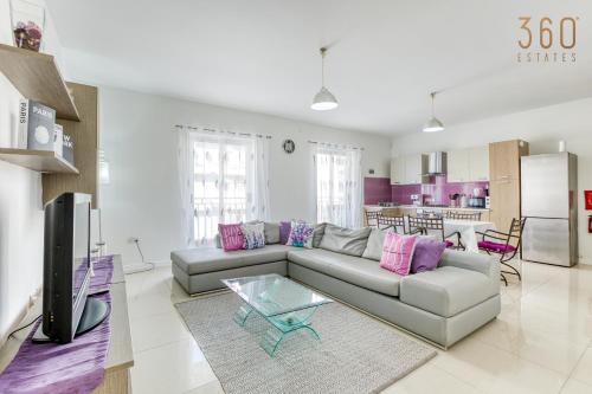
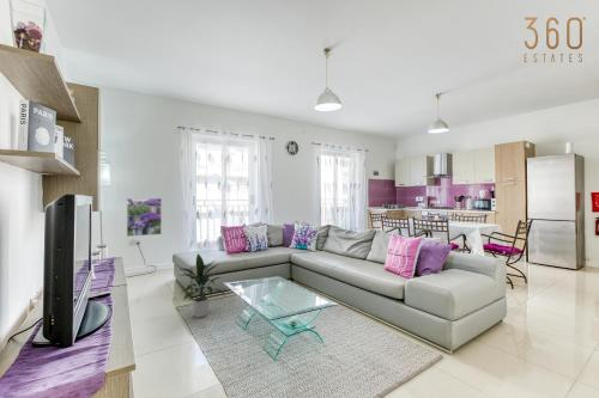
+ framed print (144, 216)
+ indoor plant (202, 284)
